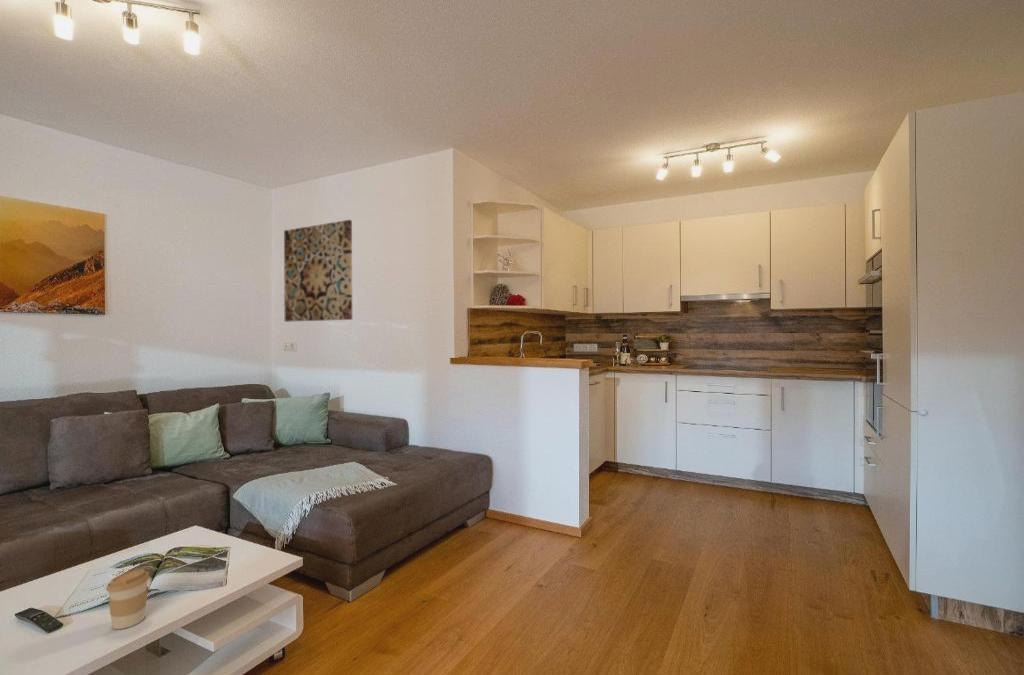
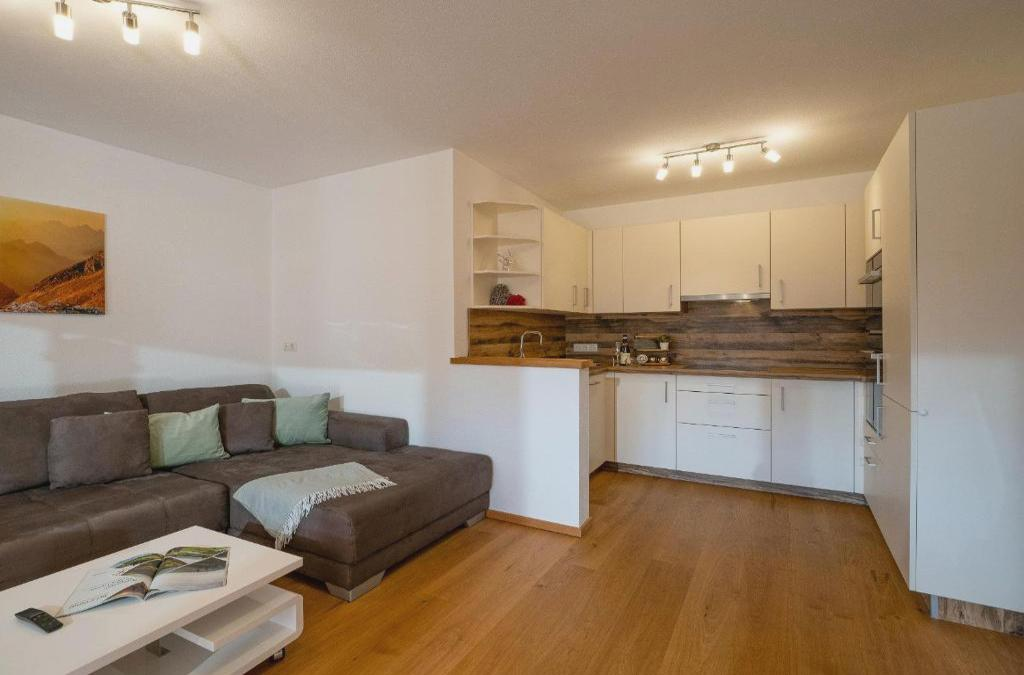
- wall art (316, 273)
- coffee cup (128, 597)
